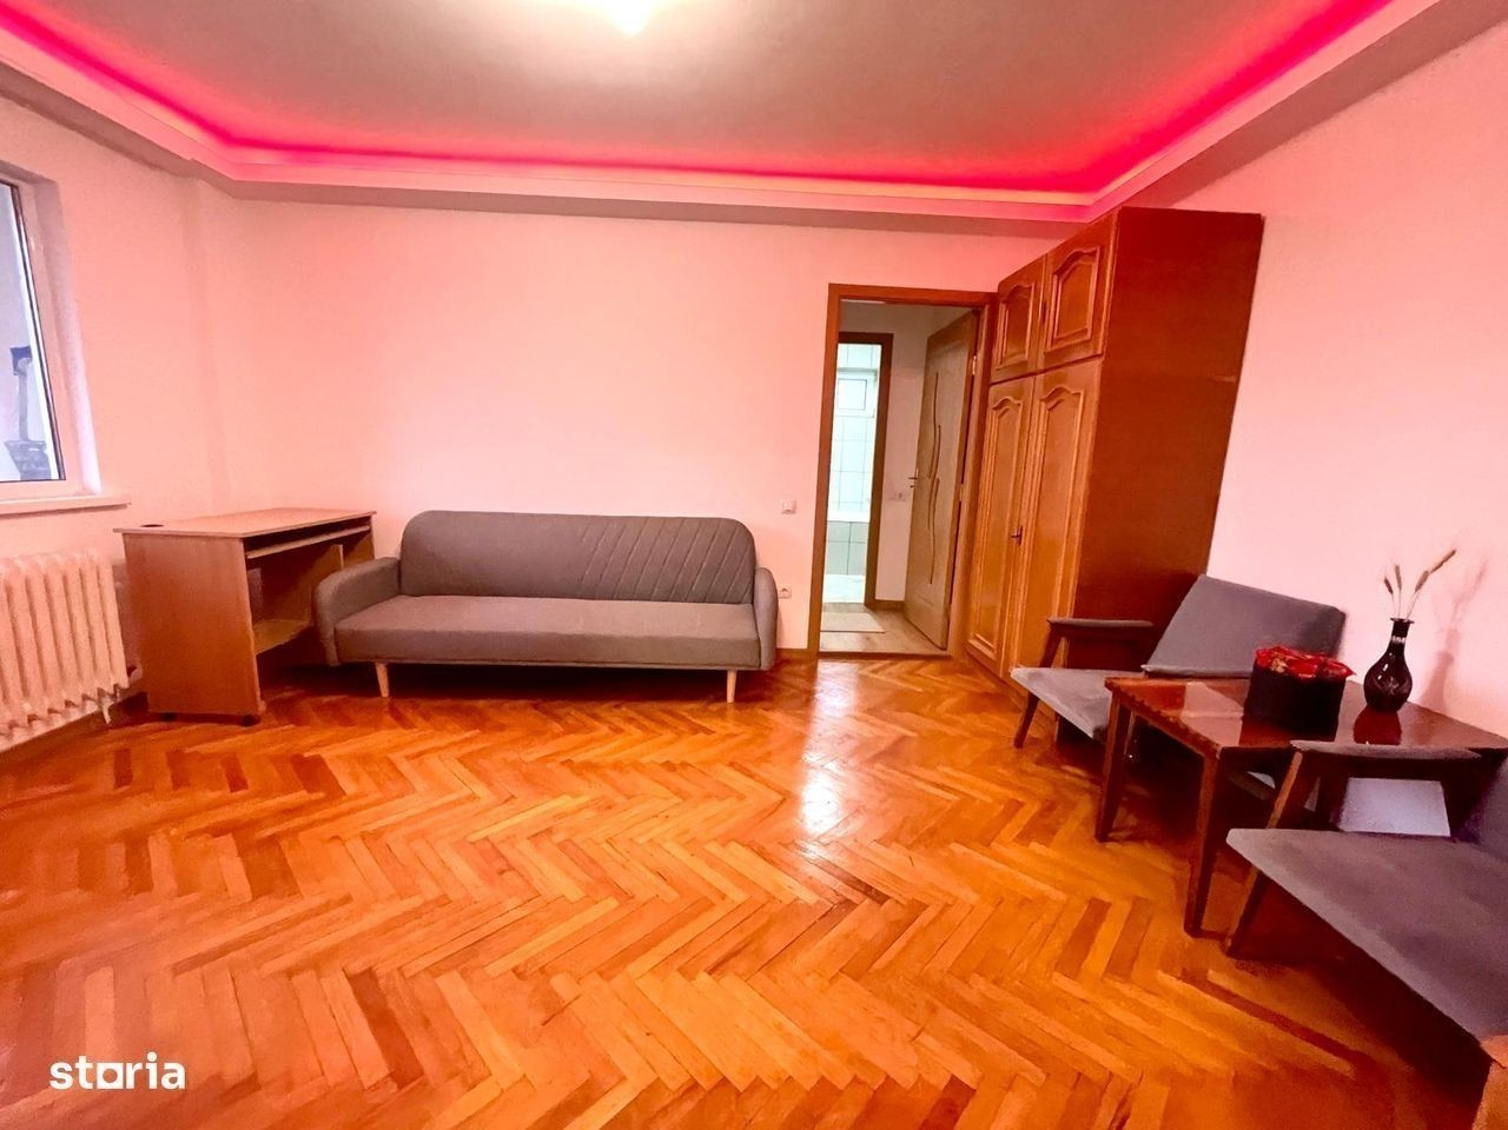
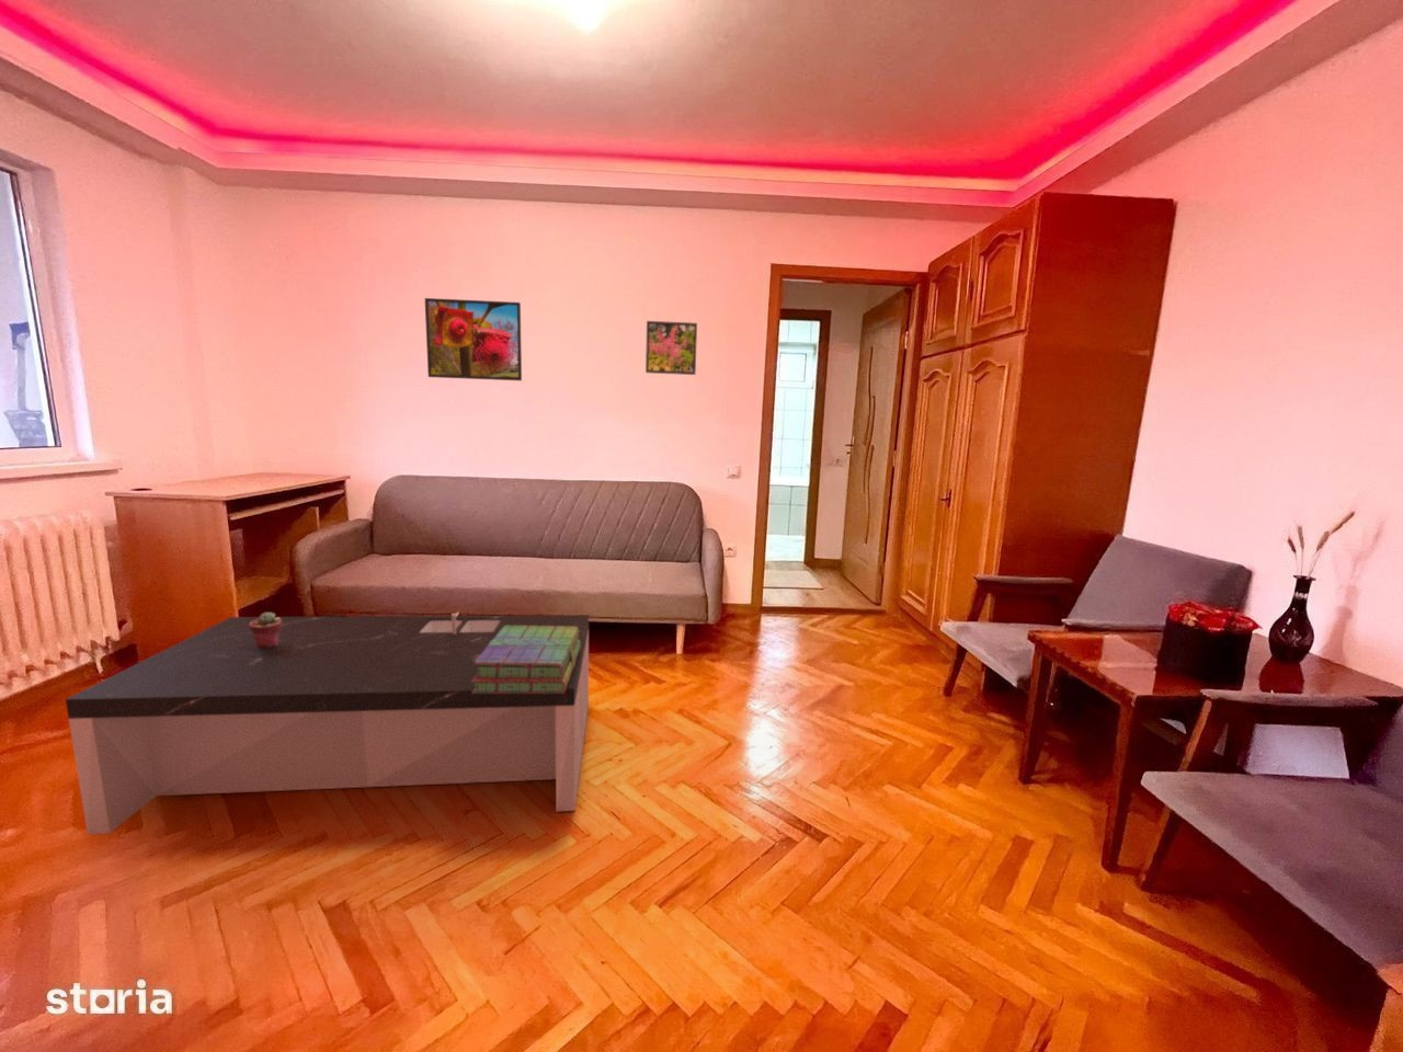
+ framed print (474, 339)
+ potted succulent (265, 628)
+ stack of books (530, 655)
+ coffee table (383, 694)
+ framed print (671, 347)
